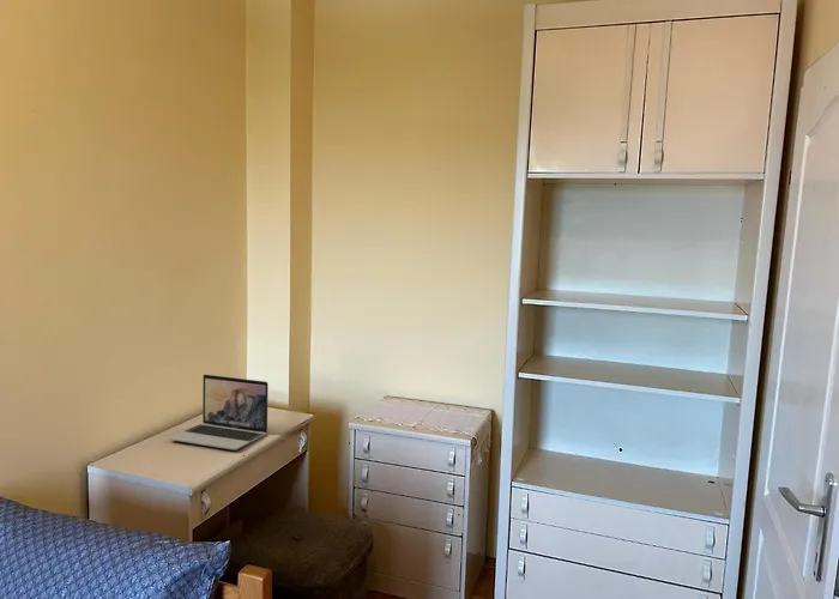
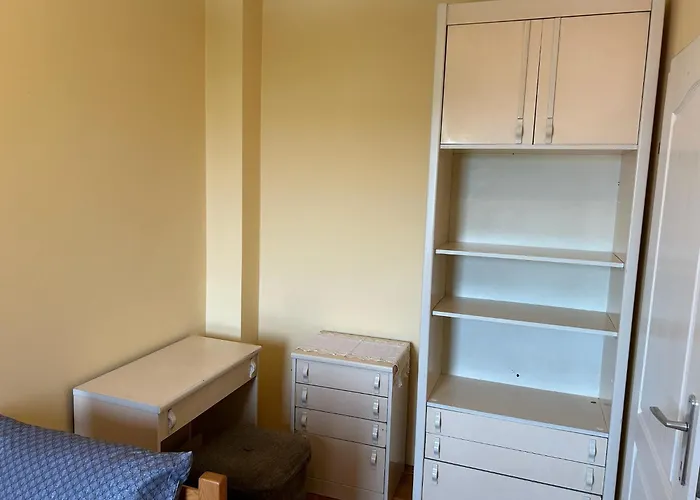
- laptop (218, 410)
